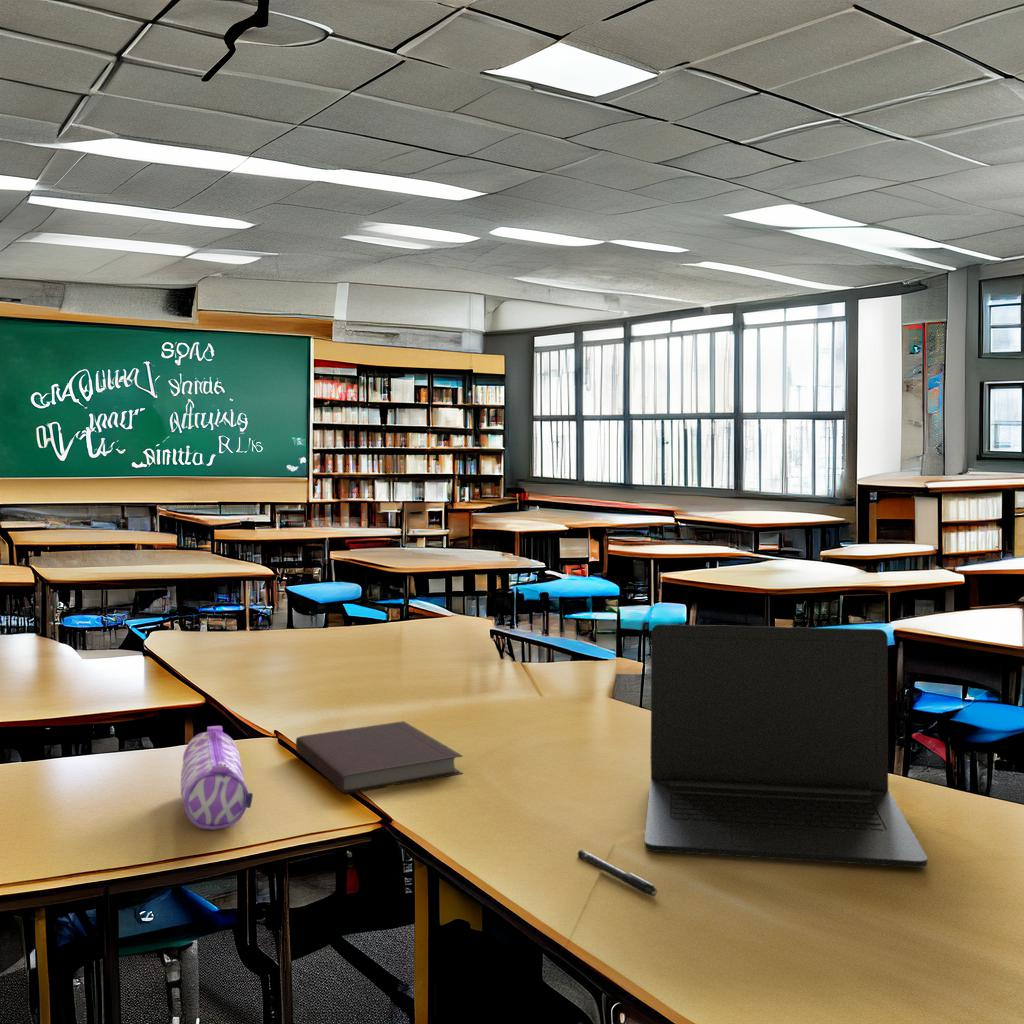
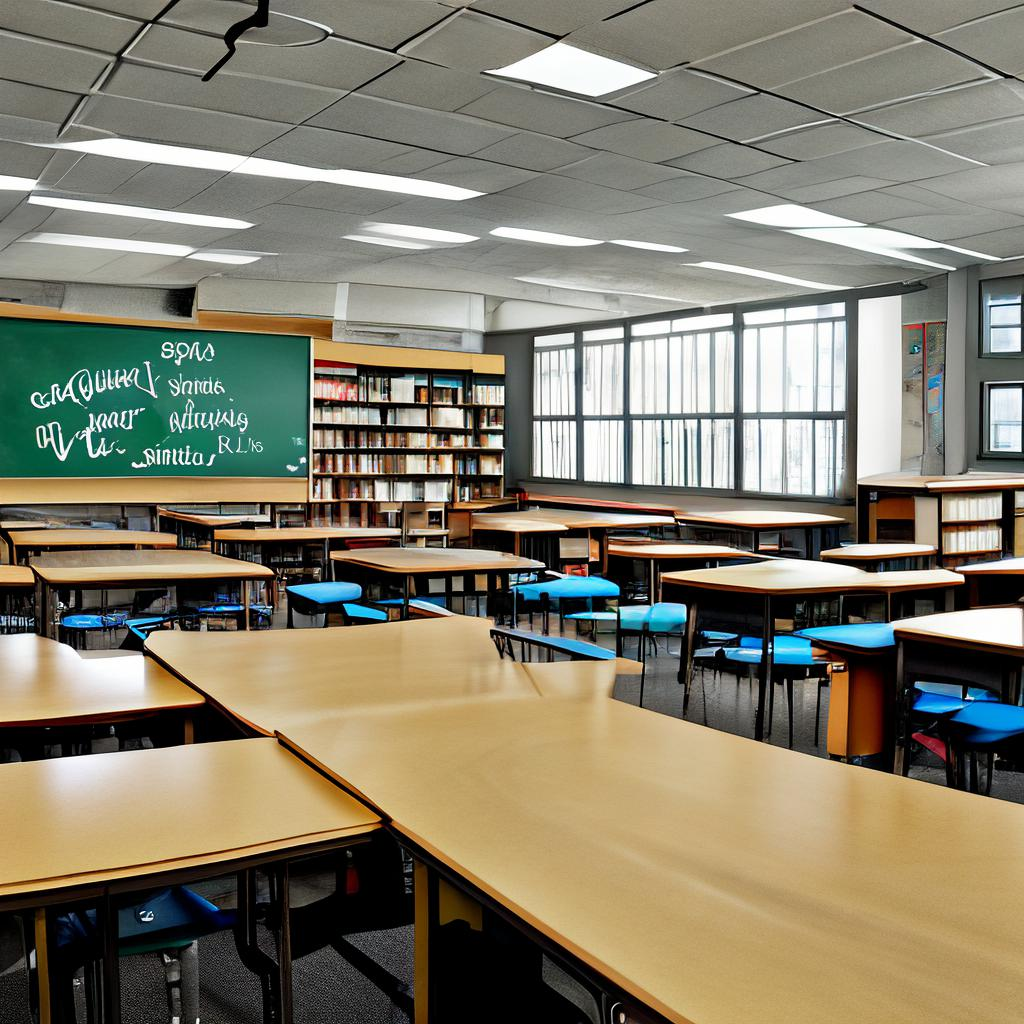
- laptop (774, 733)
- pen (615, 870)
- pencil case (212, 776)
- notebook (376, 754)
